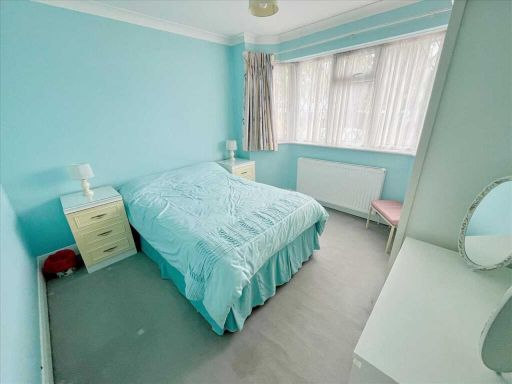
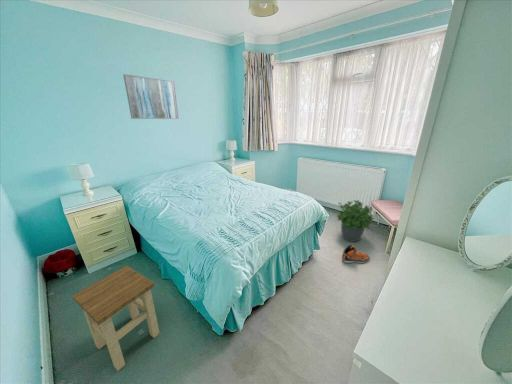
+ potted plant (354, 220)
+ stool (119, 311)
+ sneaker (356, 253)
+ wall art (153, 99)
